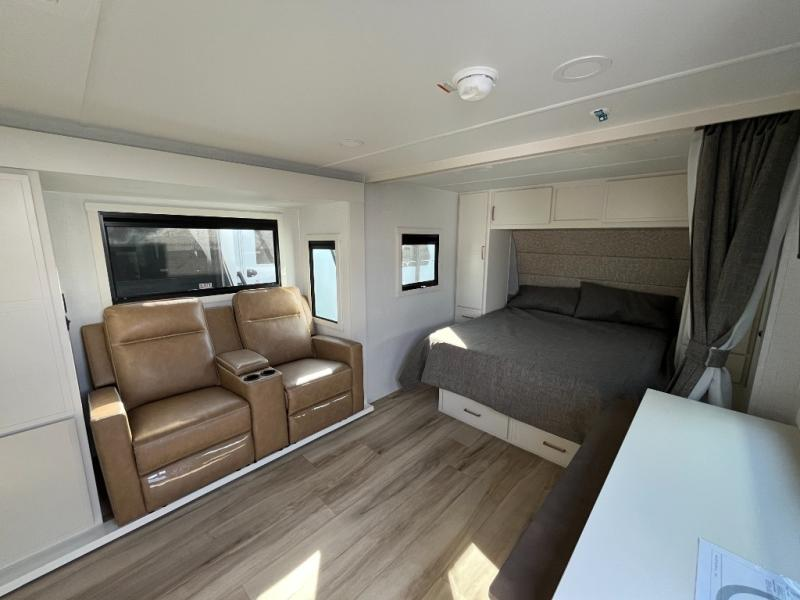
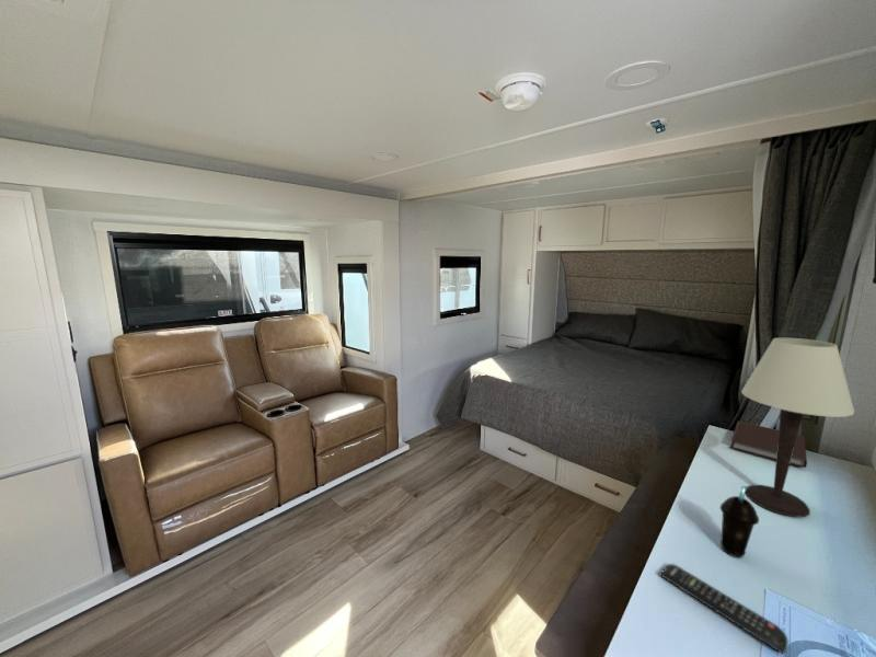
+ notebook (768, 441)
+ remote control (717, 602)
+ table lamp (788, 424)
+ cup (738, 519)
